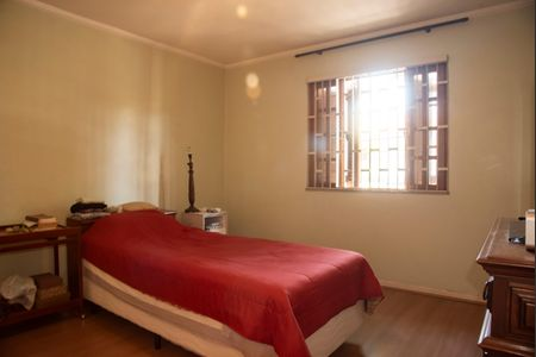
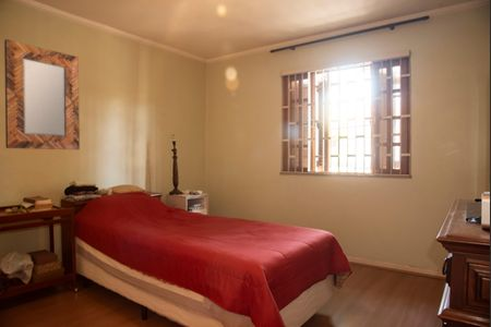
+ home mirror (45, 99)
